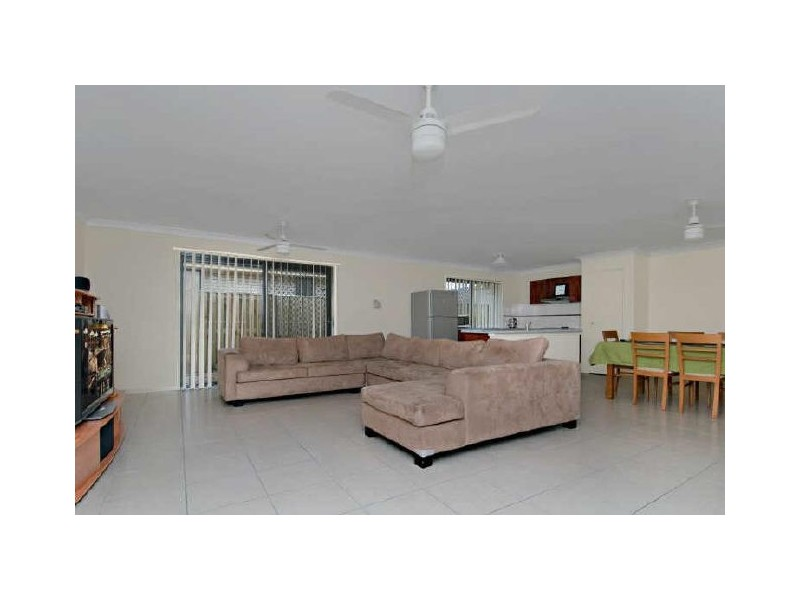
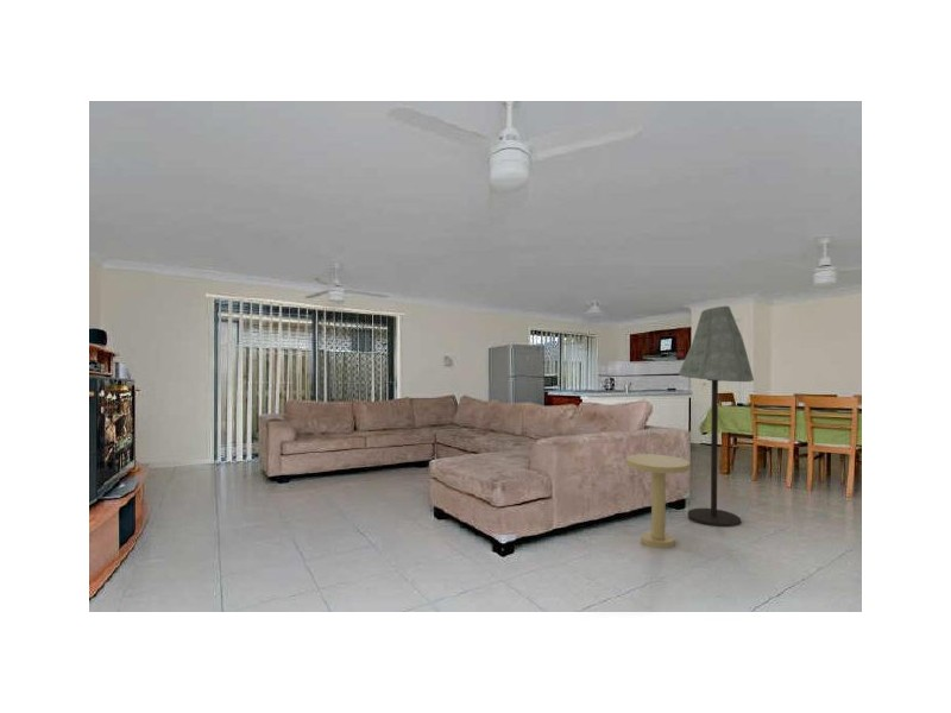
+ floor lamp (714, 412)
+ side table (656, 500)
